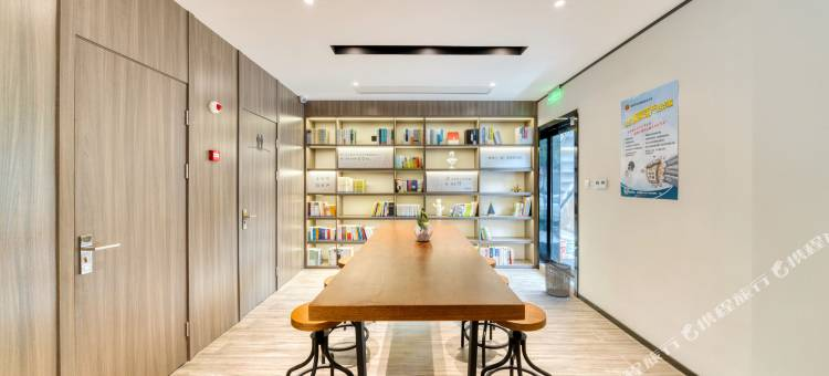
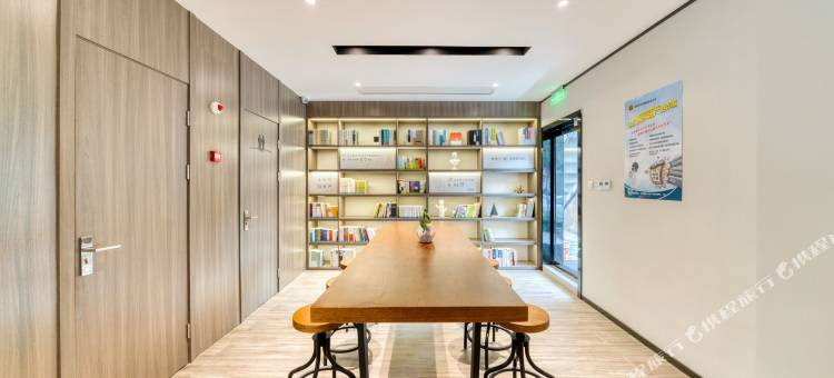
- waste bin (557, 279)
